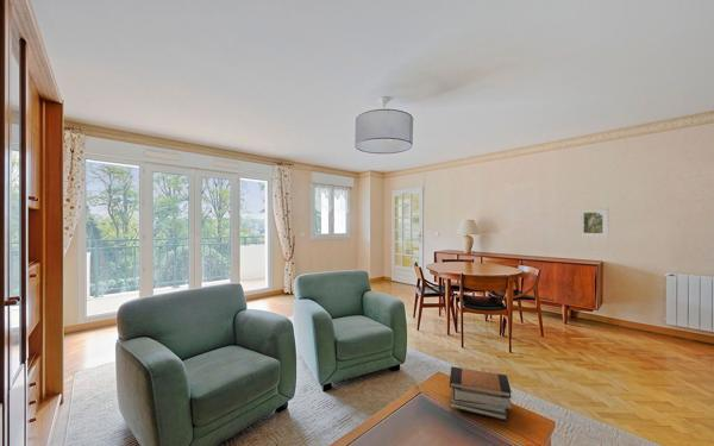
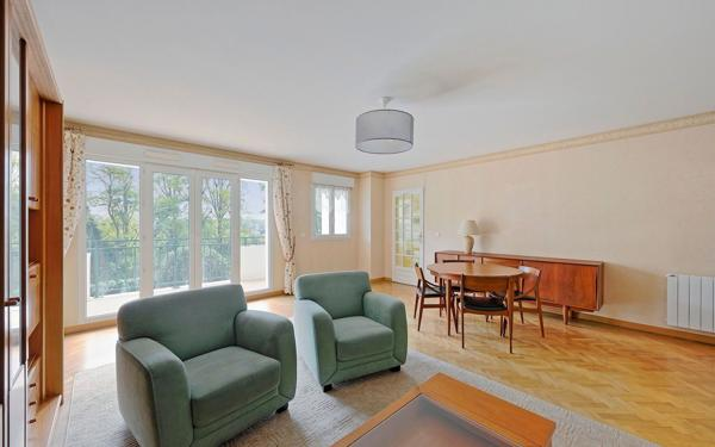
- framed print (593, 222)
- book stack (478, 391)
